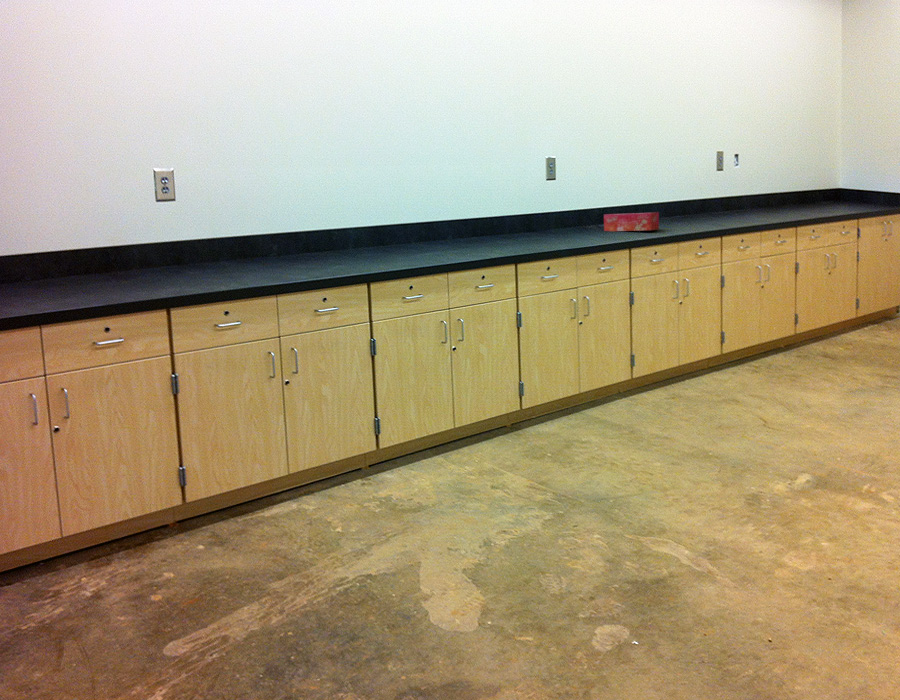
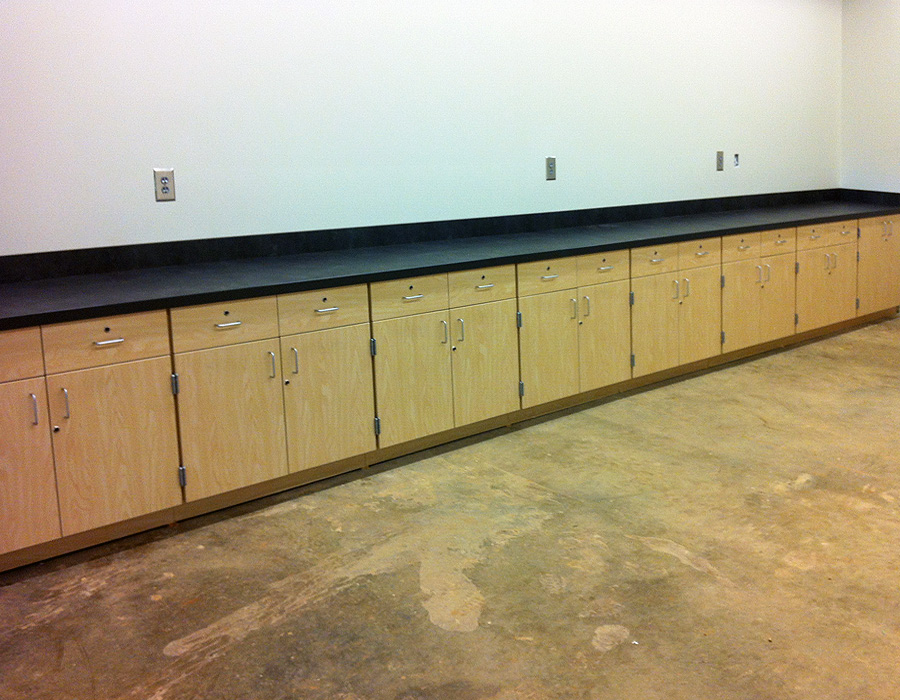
- tissue box (631, 221)
